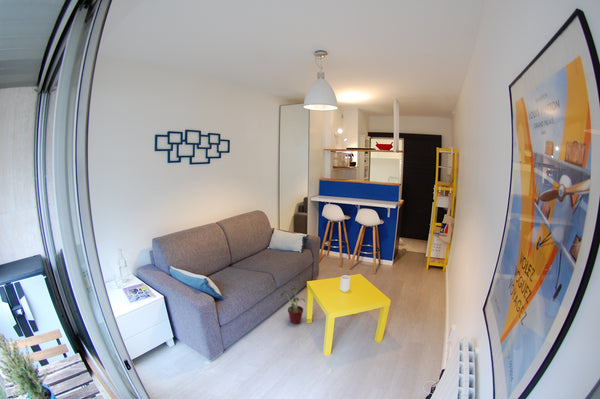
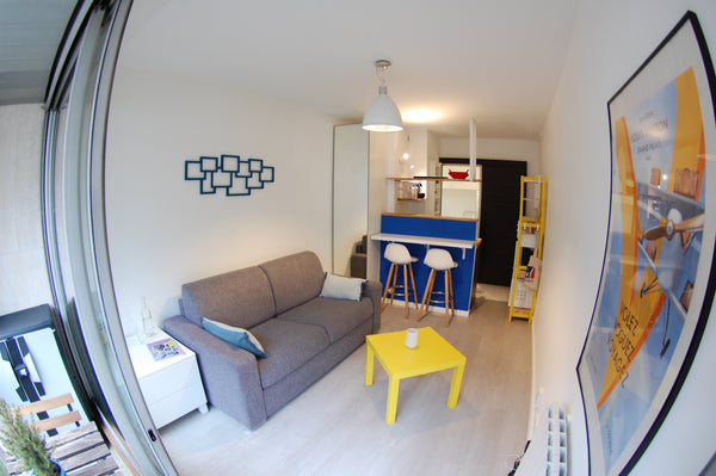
- potted plant (291, 302)
